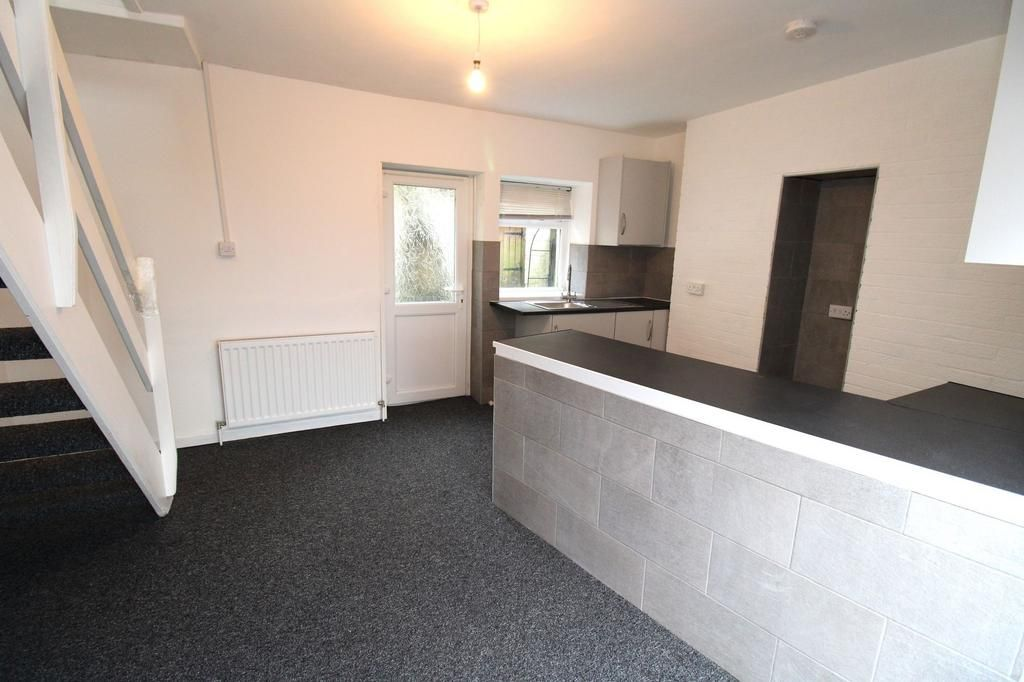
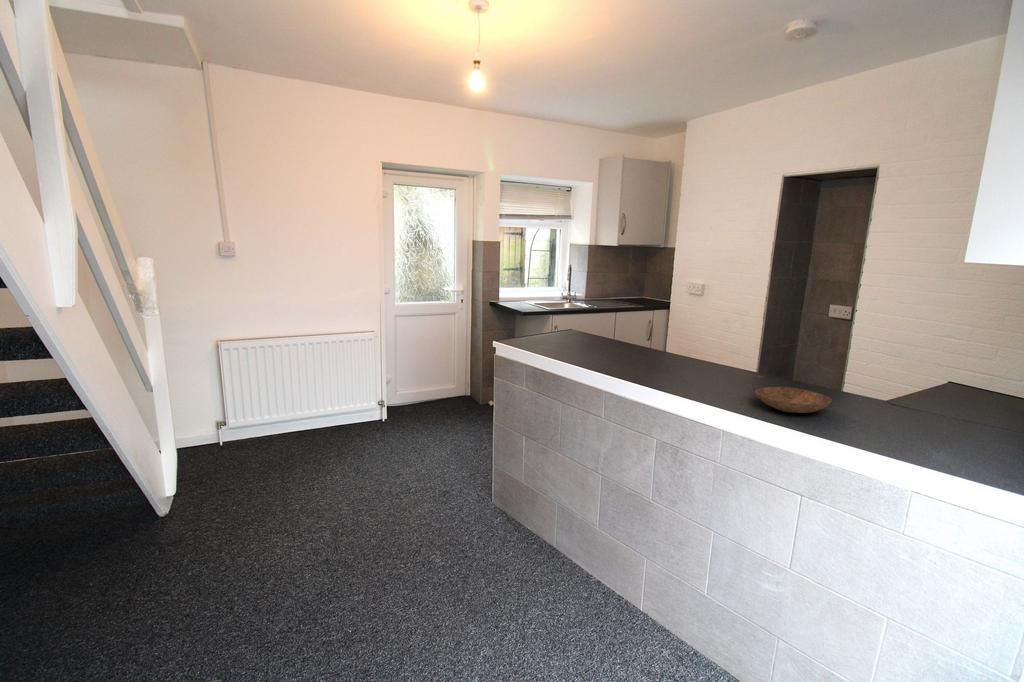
+ bowl (791, 402)
